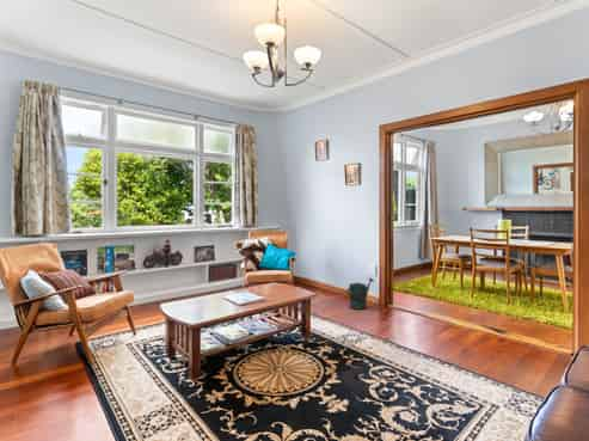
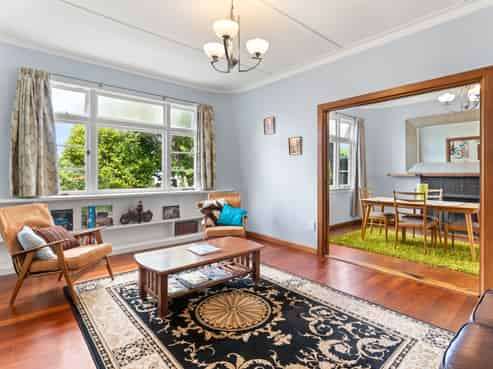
- watering can (361, 293)
